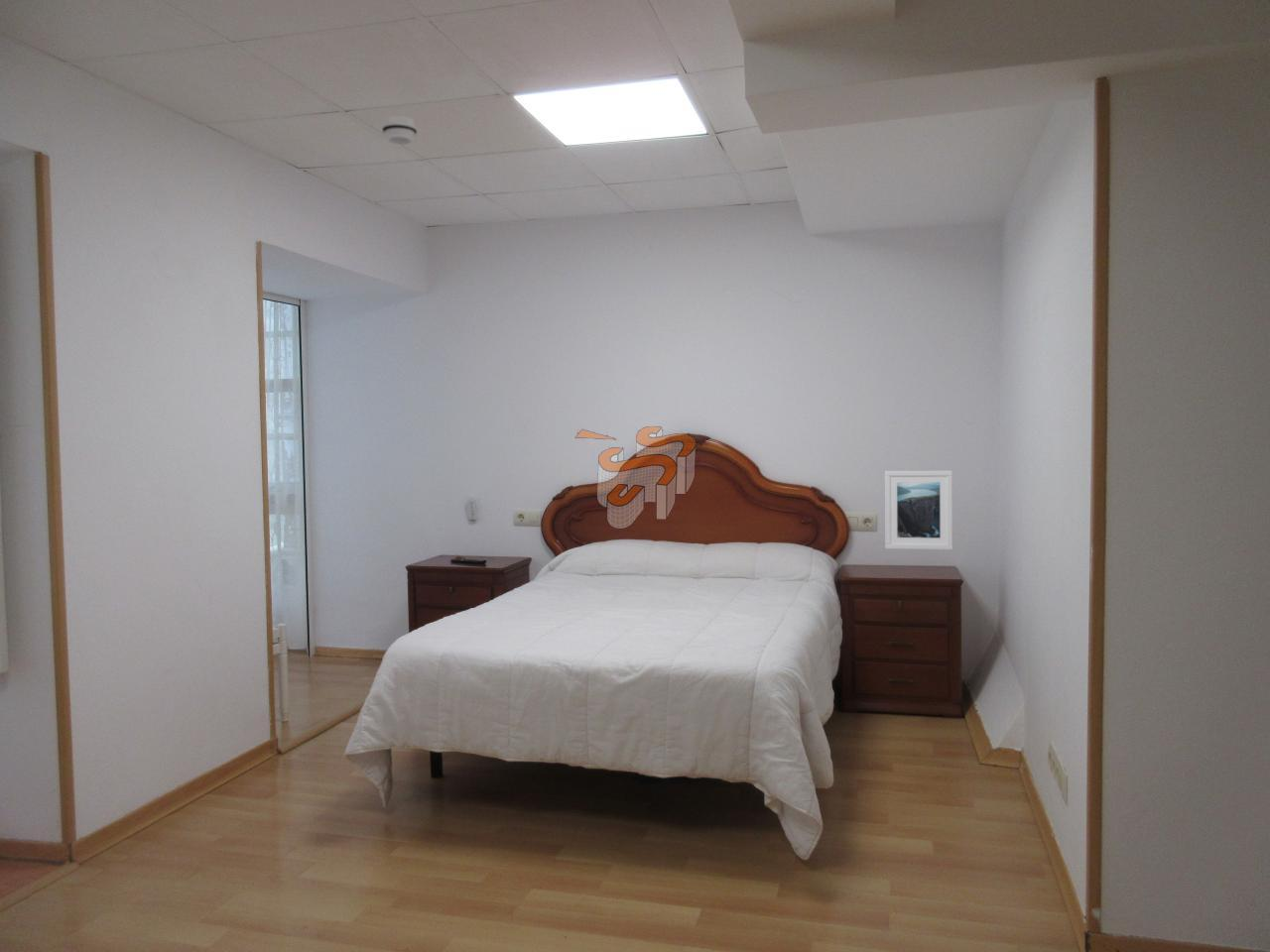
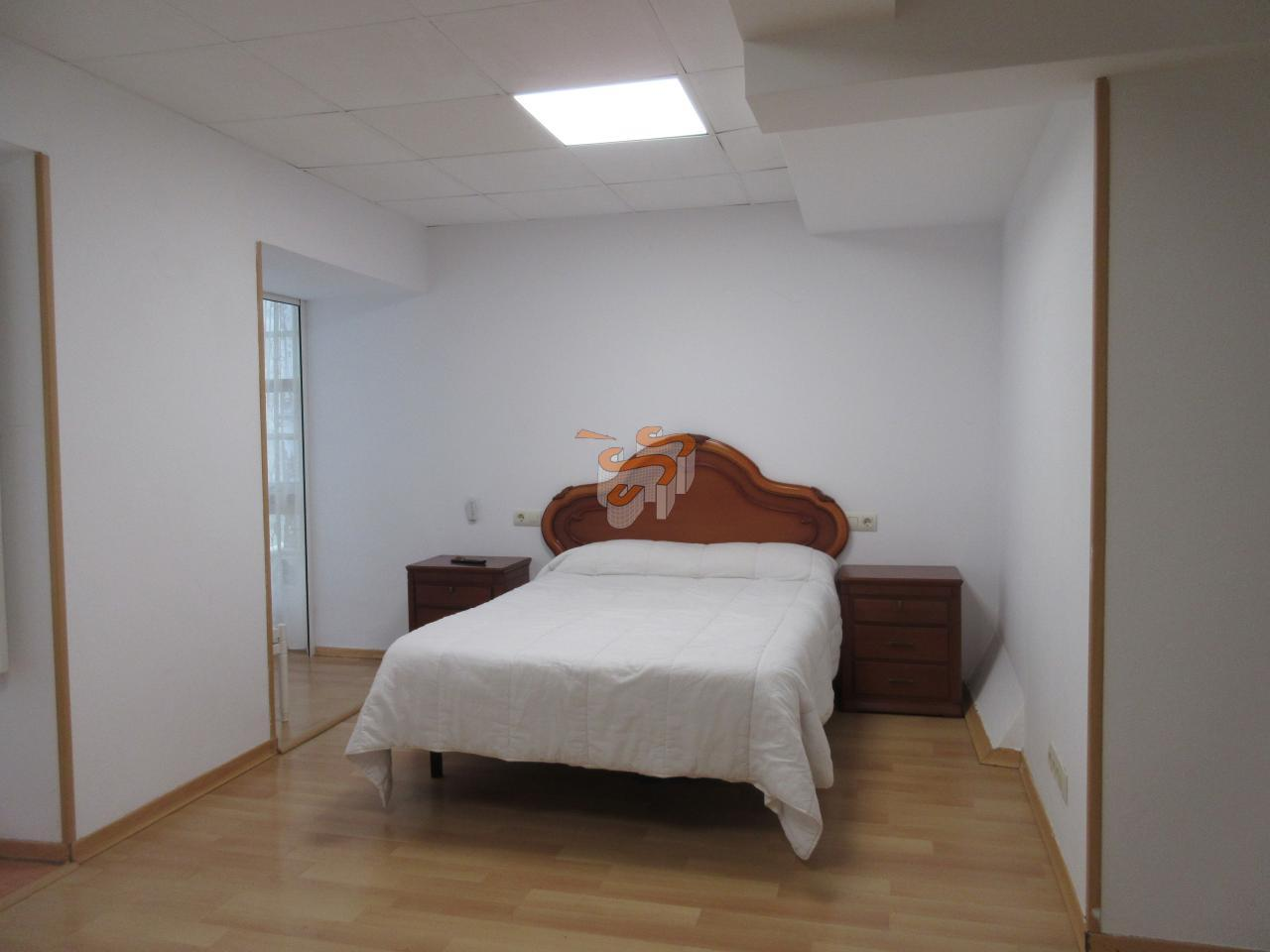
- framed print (918, 510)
- smoke detector (399, 130)
